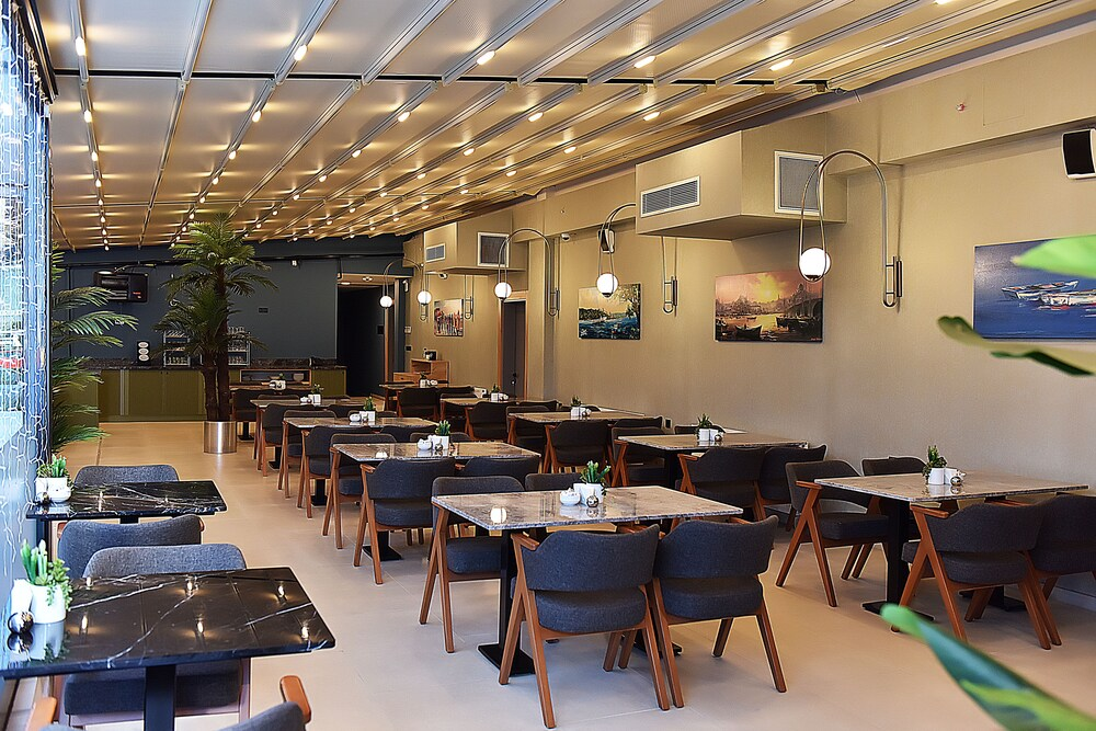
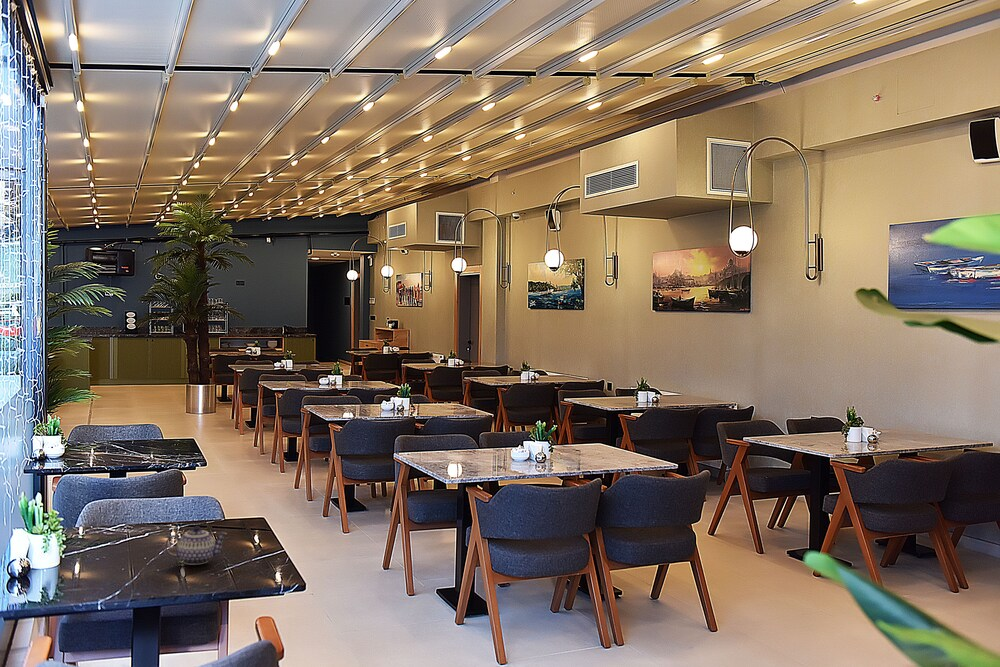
+ teapot (196, 544)
